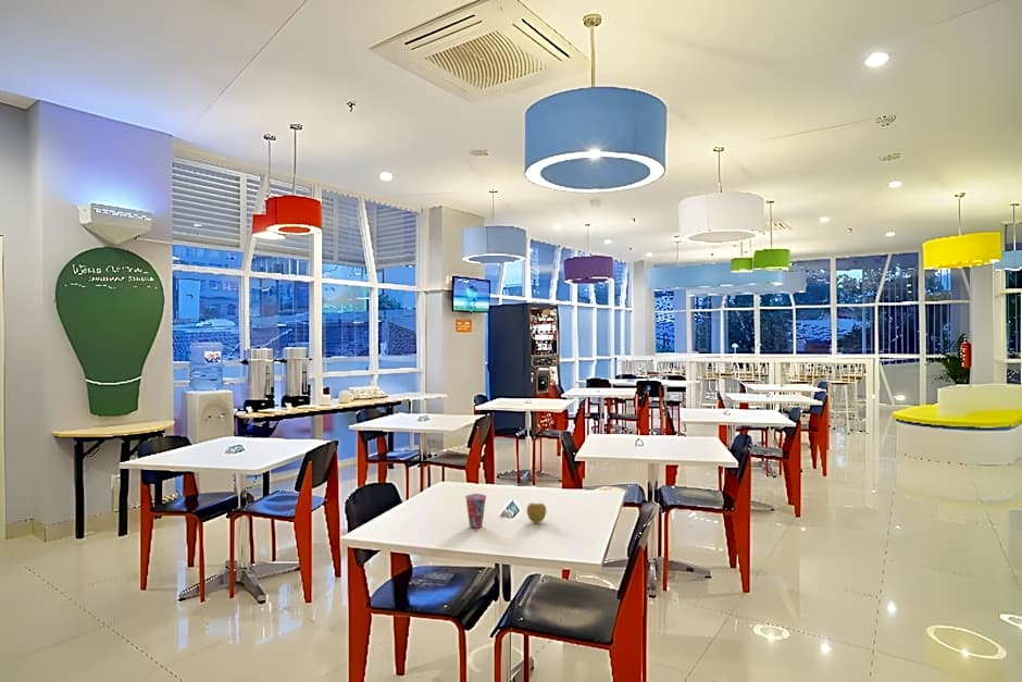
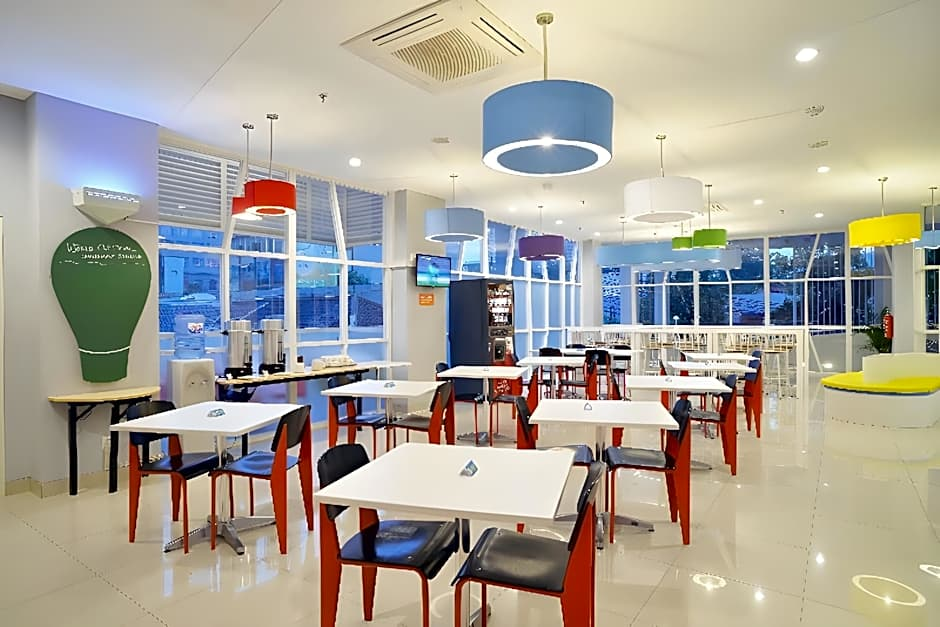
- cup (475, 510)
- apple (536, 512)
